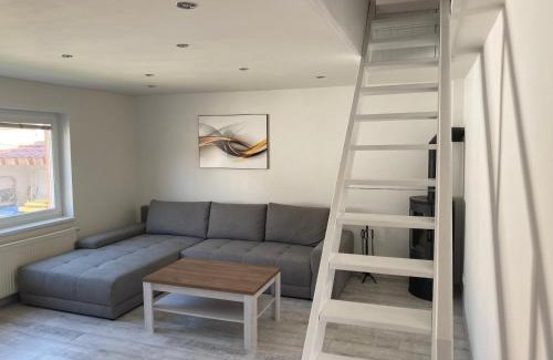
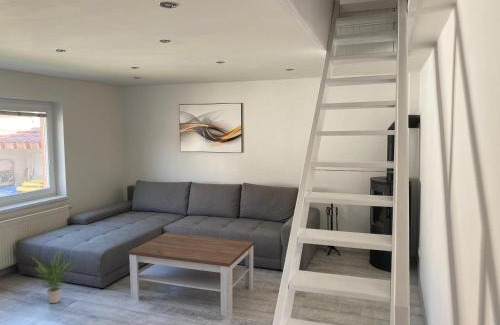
+ potted plant (53, 277)
